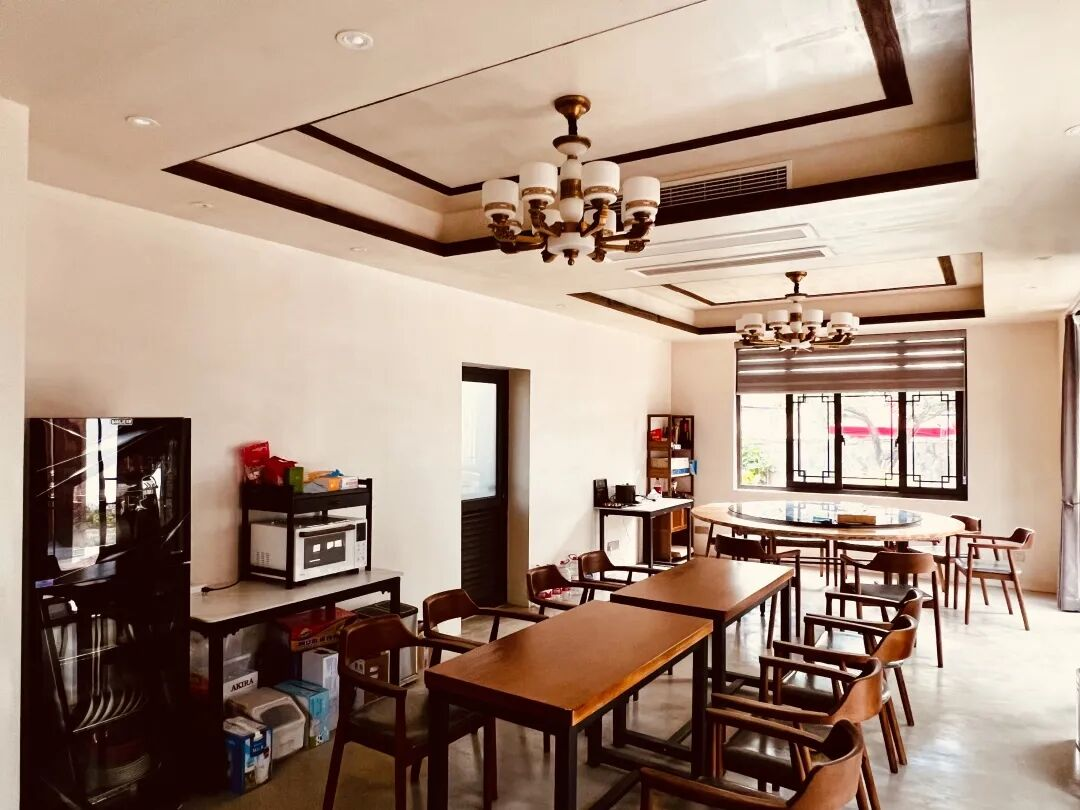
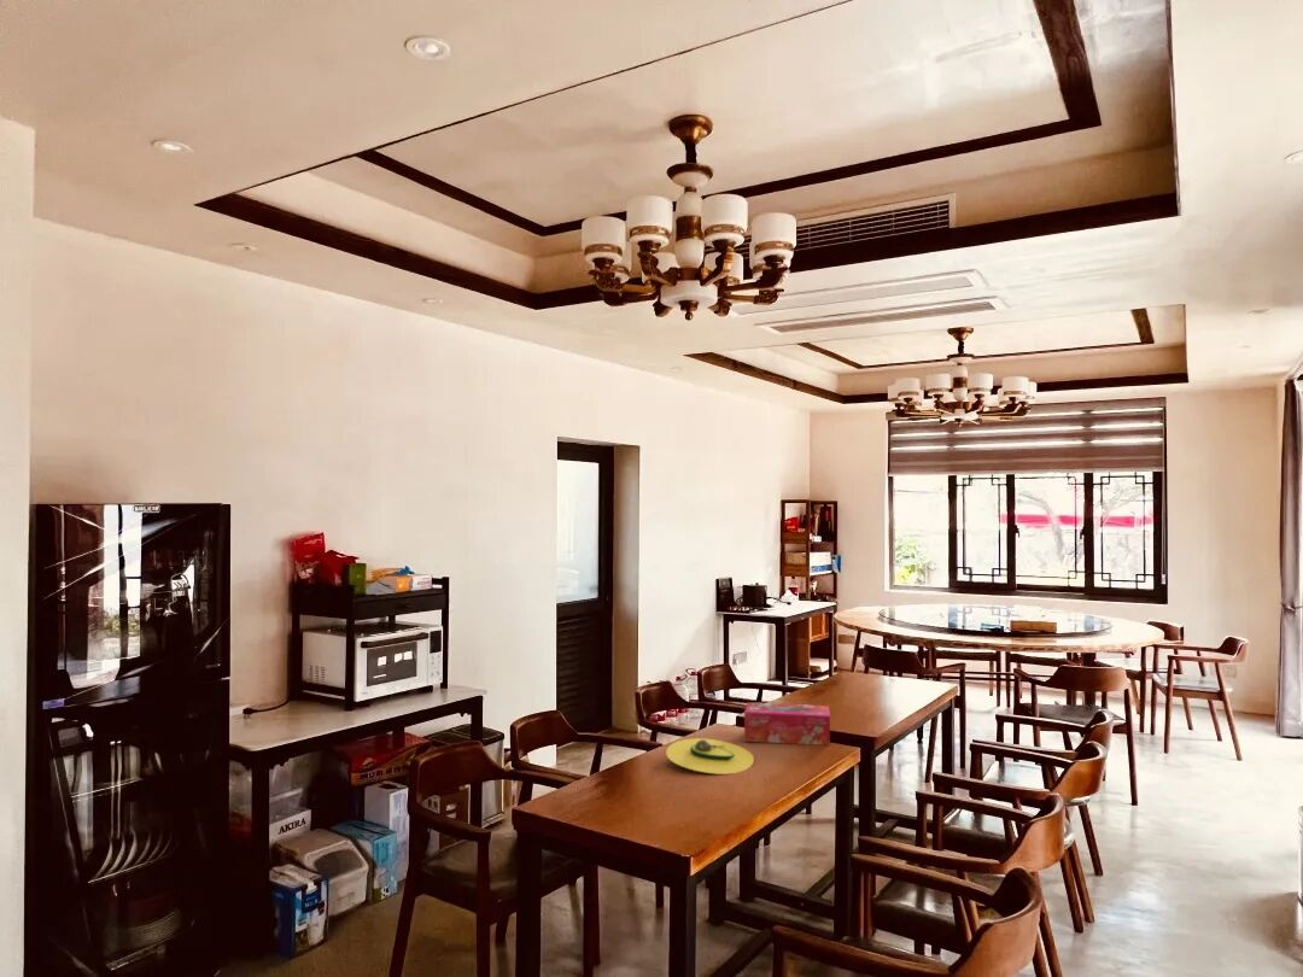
+ avocado (709, 749)
+ tissue box (787, 722)
